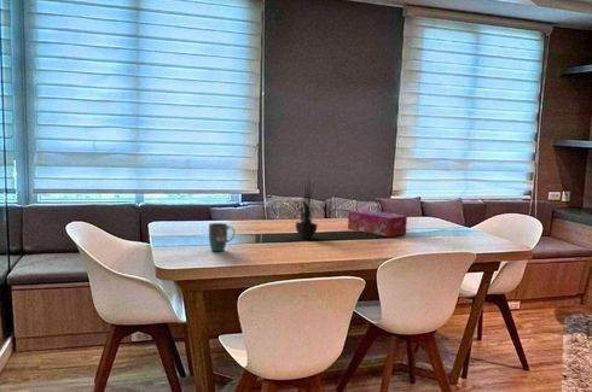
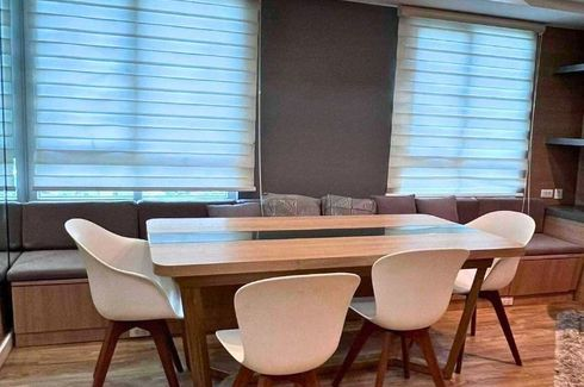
- mug (221, 236)
- potted plant (304, 203)
- tissue box (376, 222)
